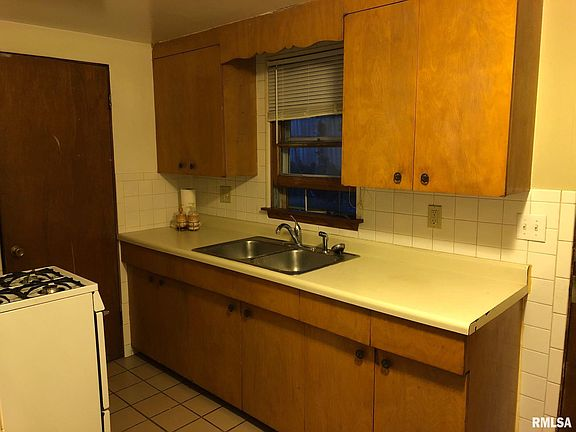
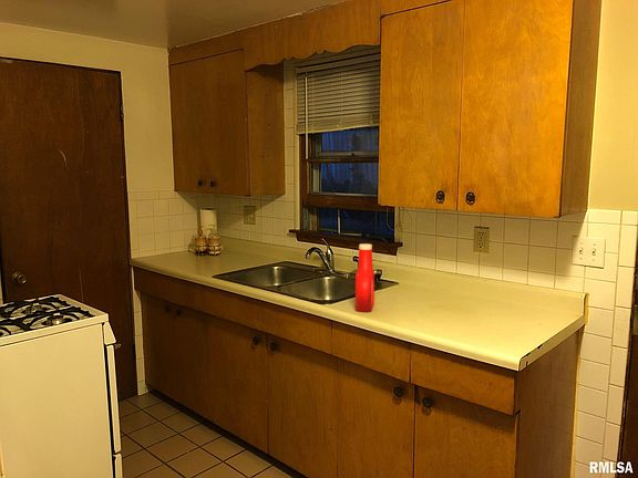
+ soap bottle (364, 276)
